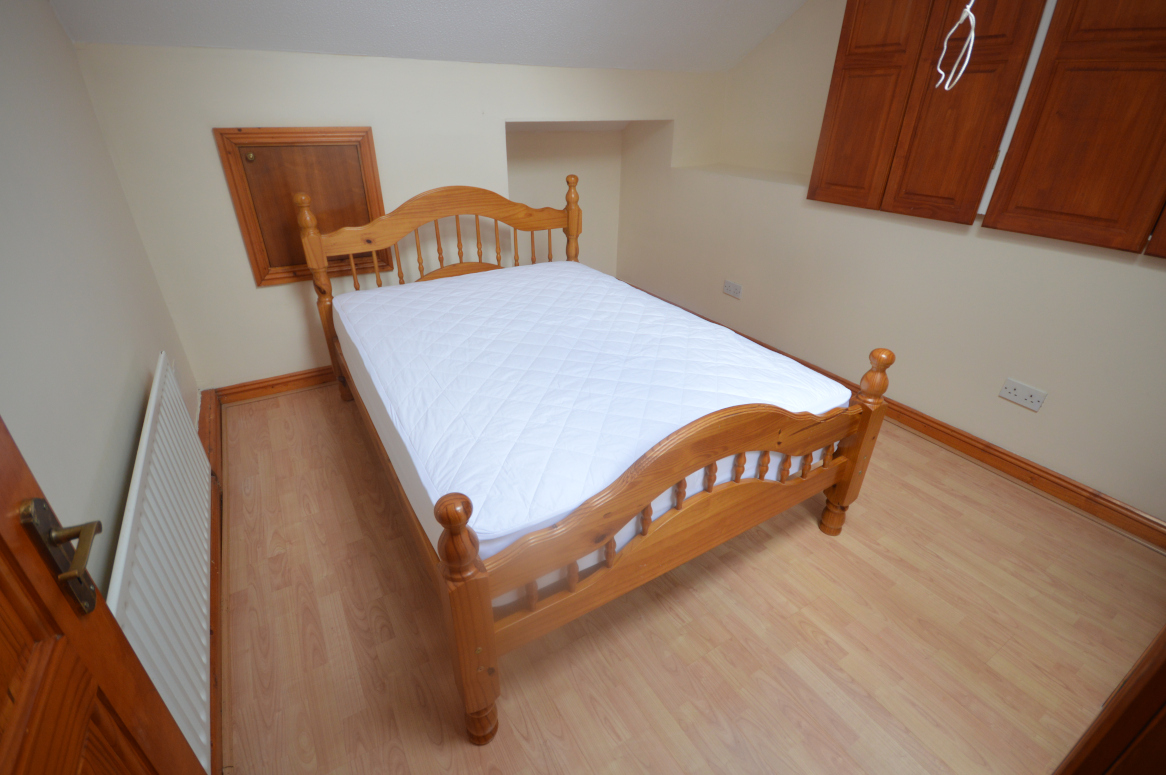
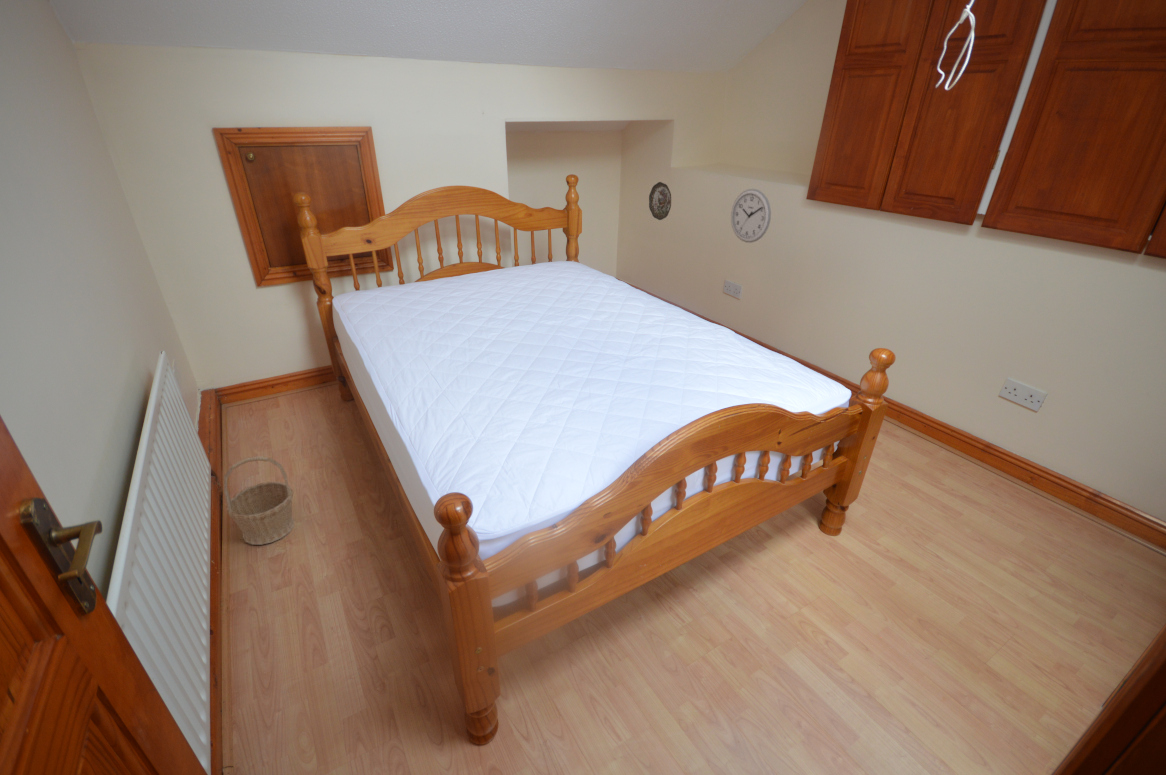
+ basket (258, 494)
+ wall clock (749, 216)
+ decorative plate (661, 201)
